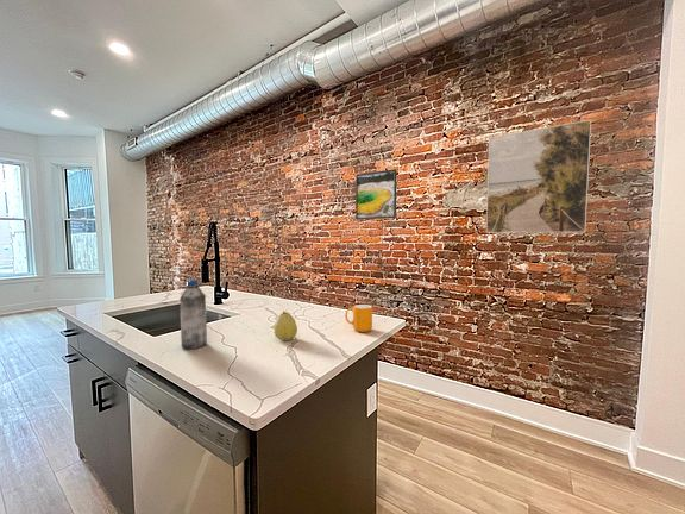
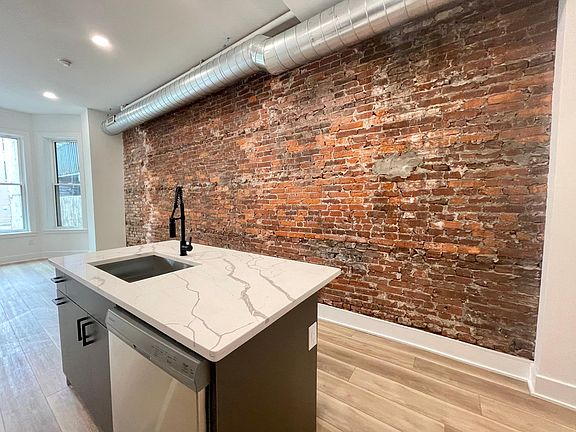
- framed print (375, 195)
- fruit (285, 324)
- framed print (534, 181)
- water bottle (193, 312)
- mug (358, 318)
